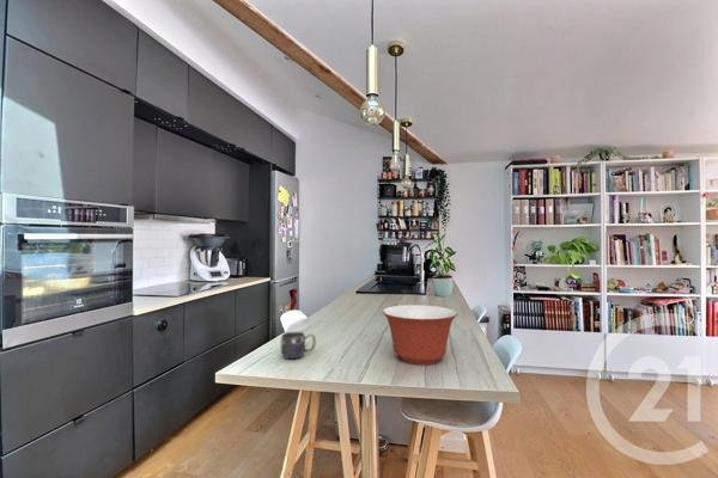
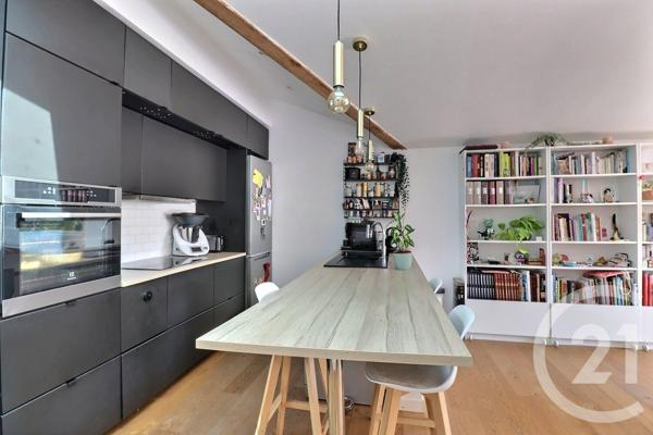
- mixing bowl (419, 335)
- mug (298, 344)
